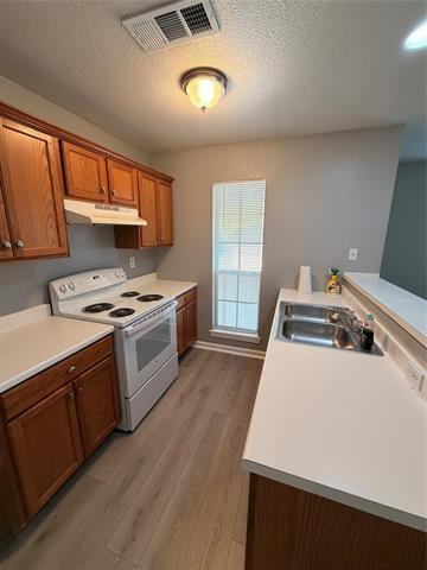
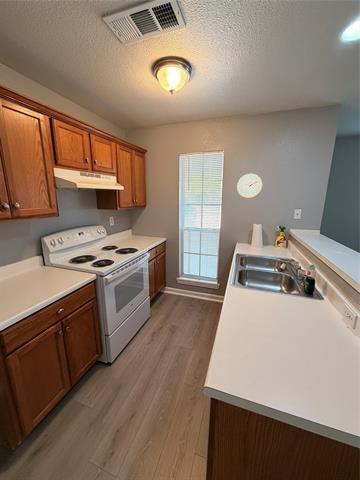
+ wall clock (249, 186)
